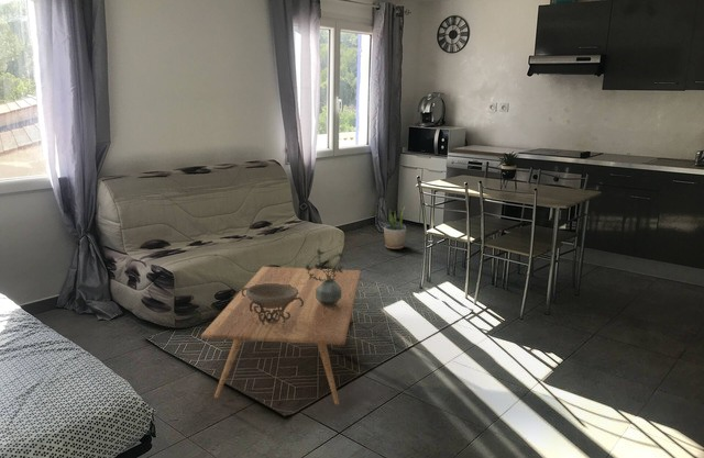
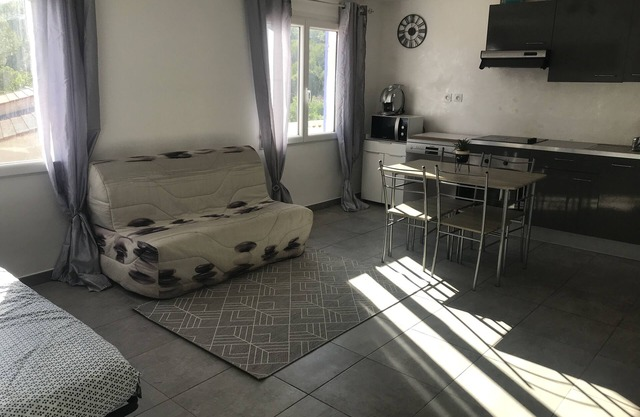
- potted plant (395, 226)
- potted plant (327, 276)
- coffee table (295, 325)
- decorative bowl (272, 305)
